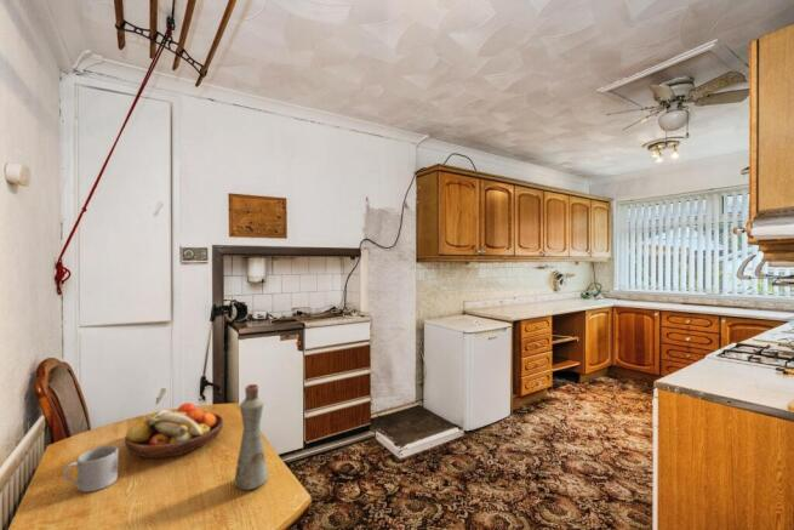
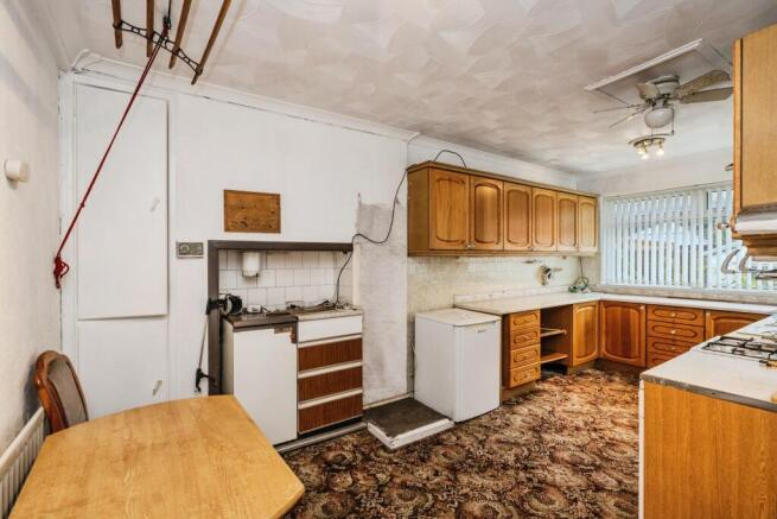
- mug (91, 471)
- fruit bowl (177, 423)
- bottle (251, 432)
